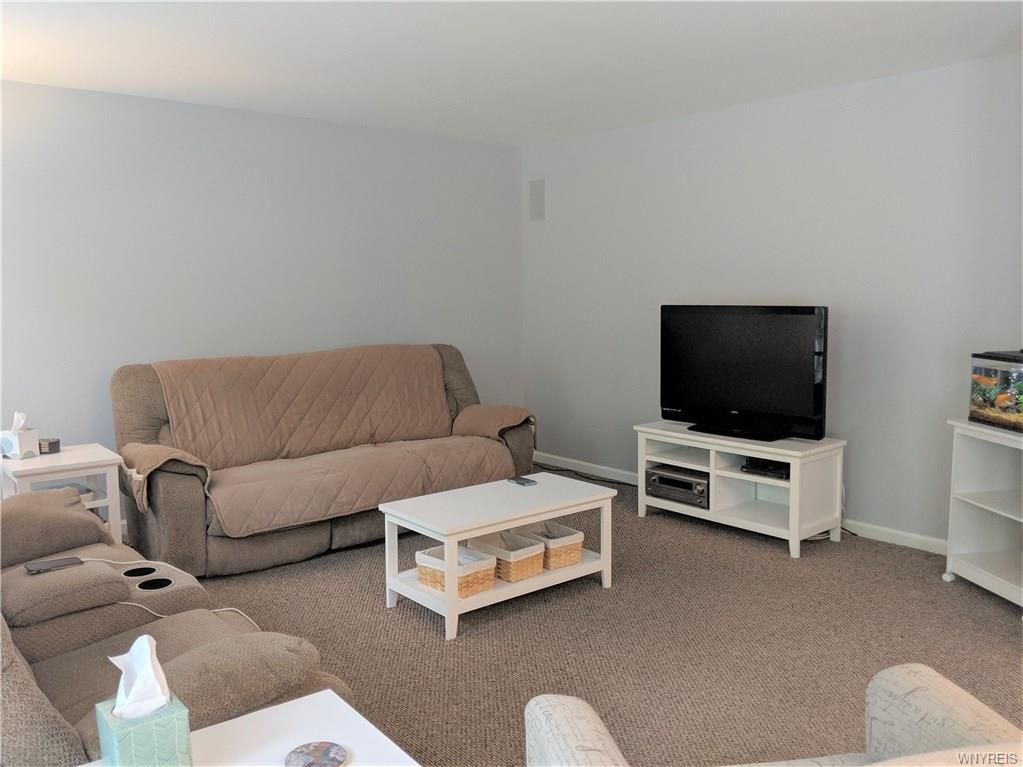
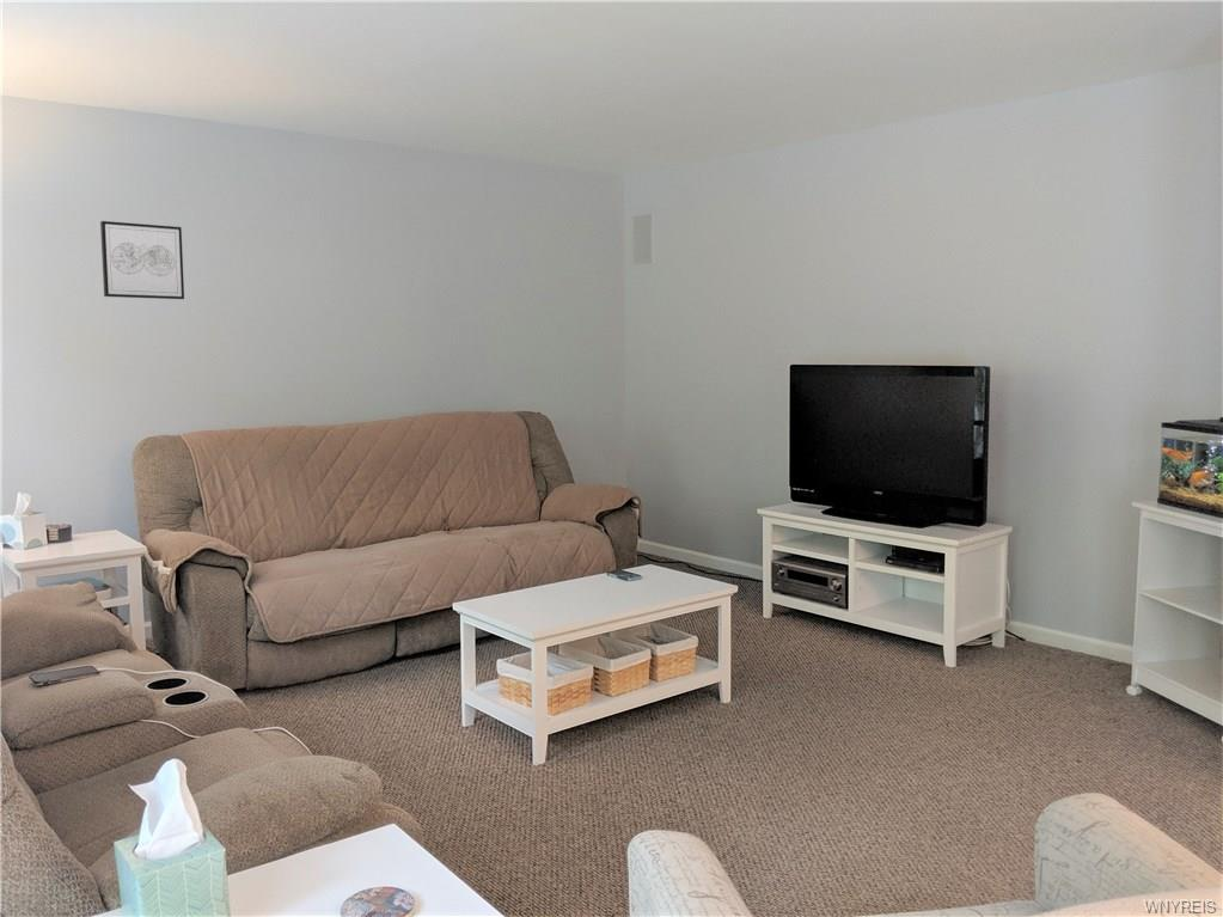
+ wall art (142, 261)
